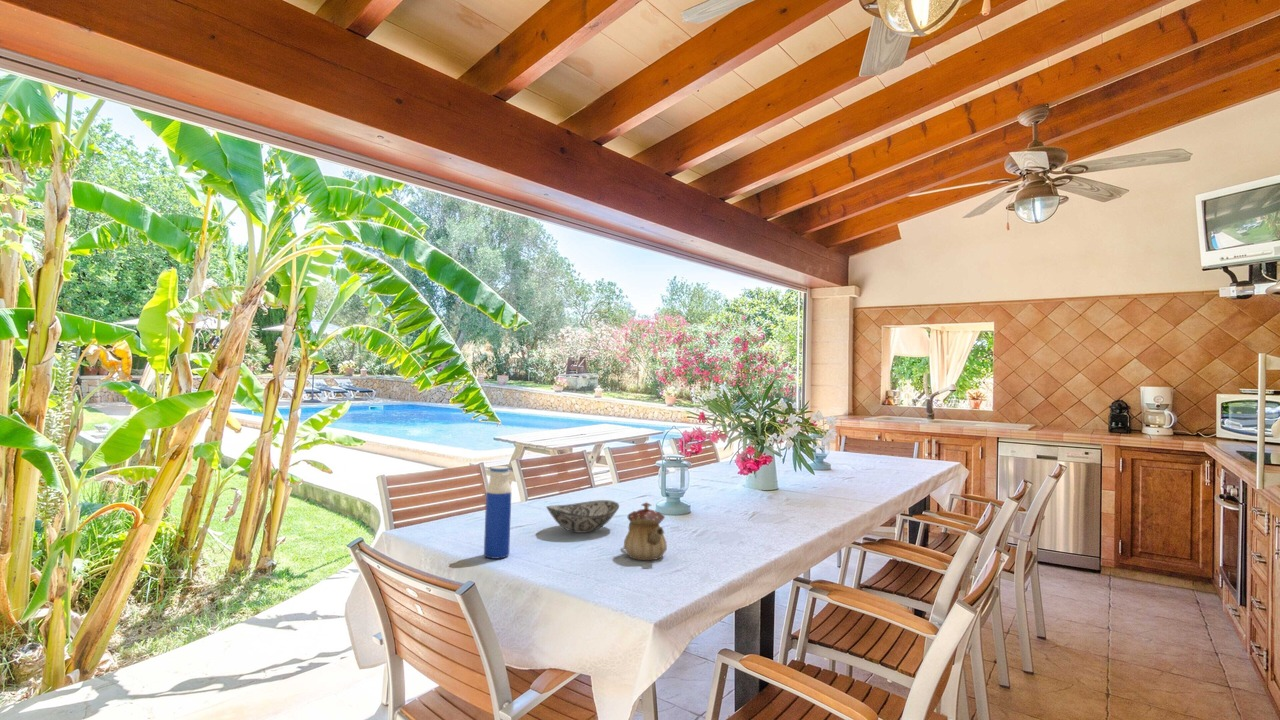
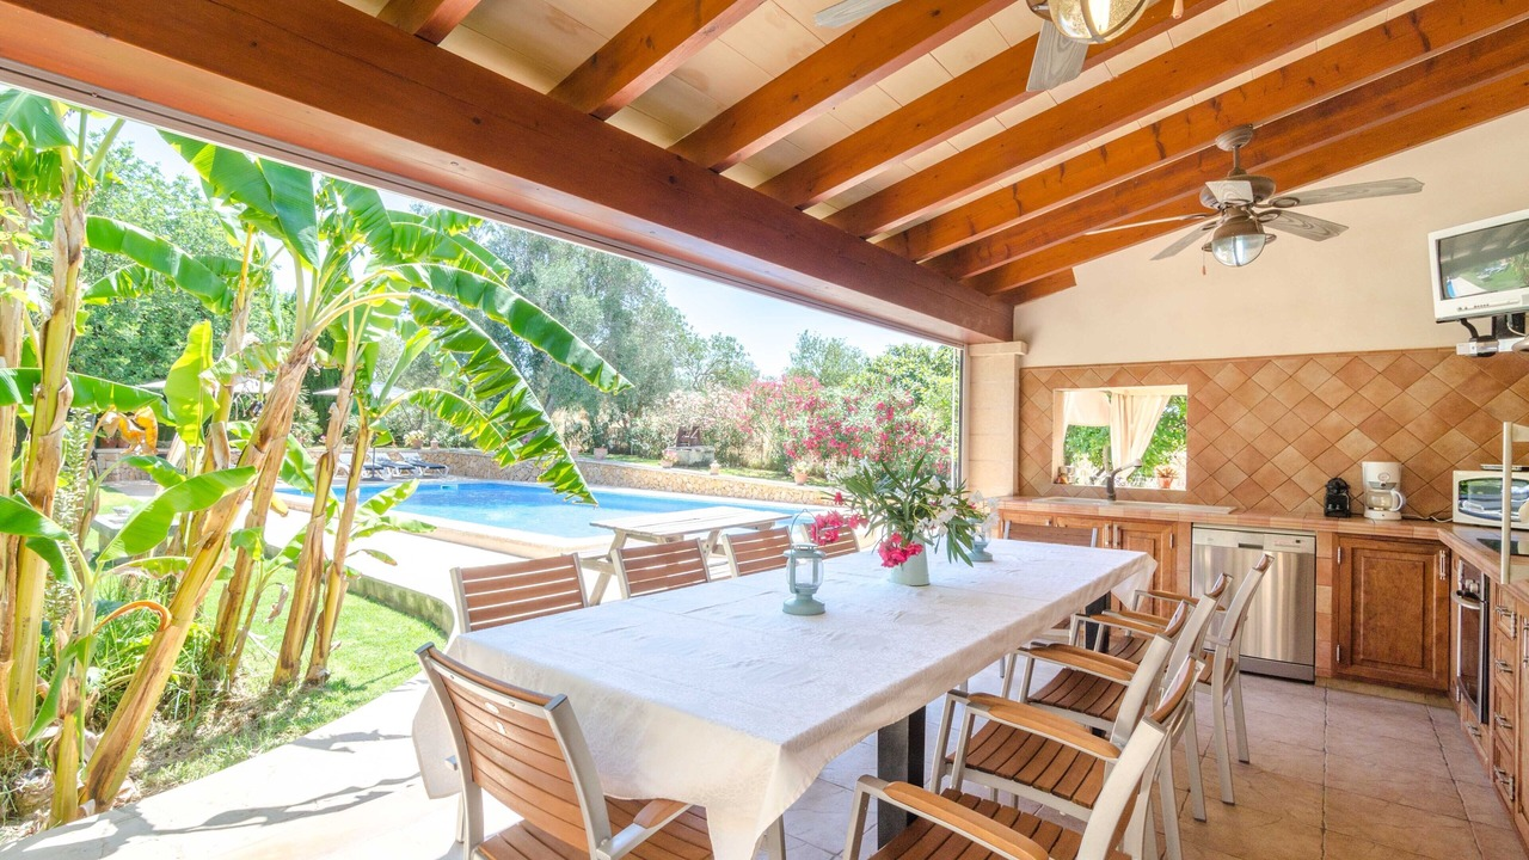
- water bottle (498, 511)
- teapot (644, 528)
- decorative bowl (582, 517)
